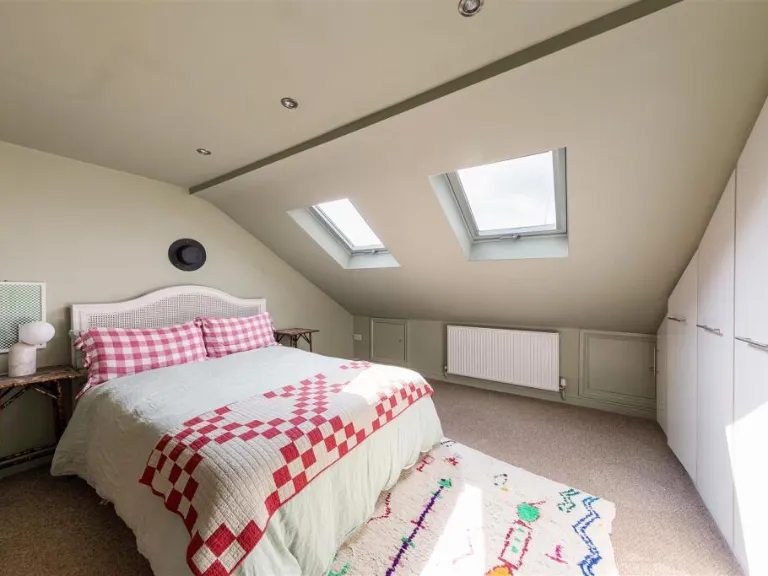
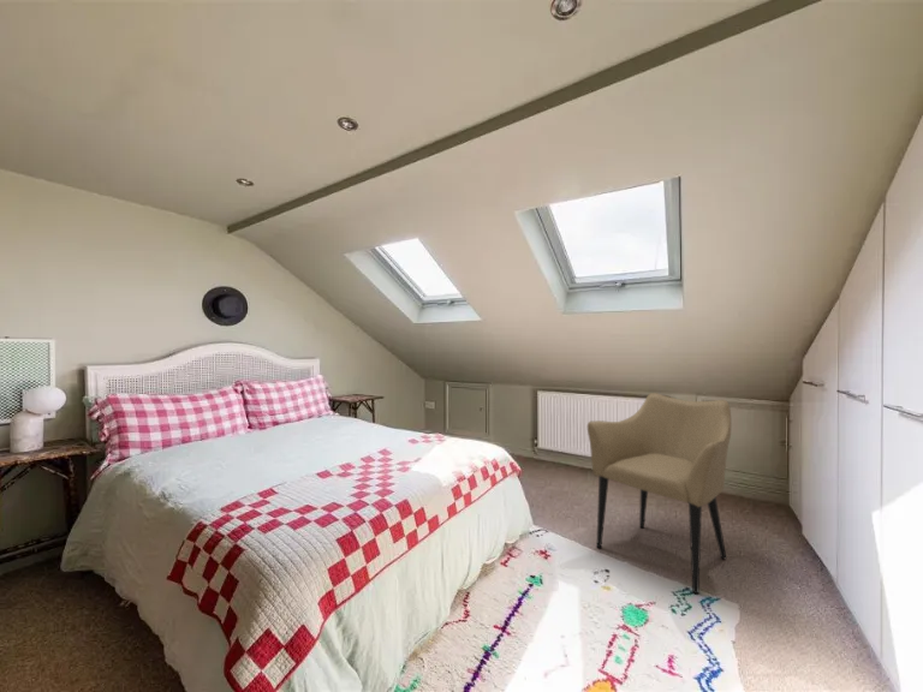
+ armchair (666, 475)
